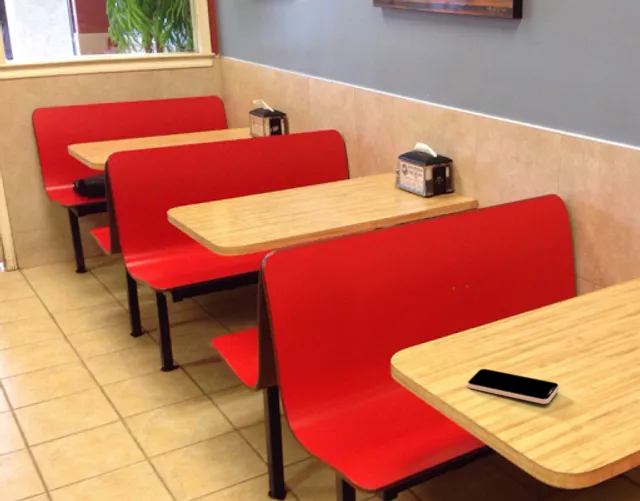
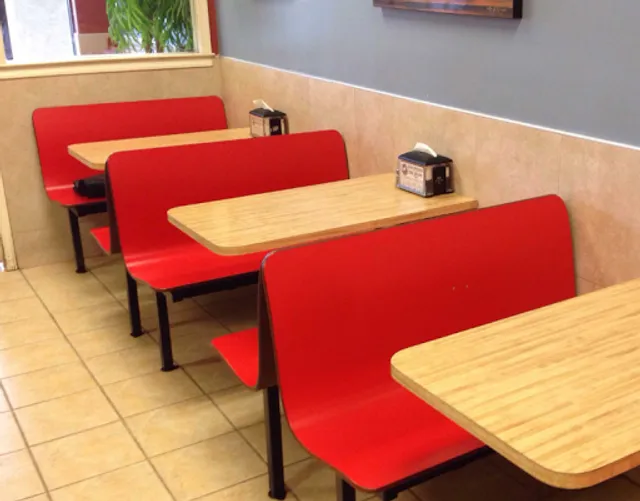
- smartphone (512, 385)
